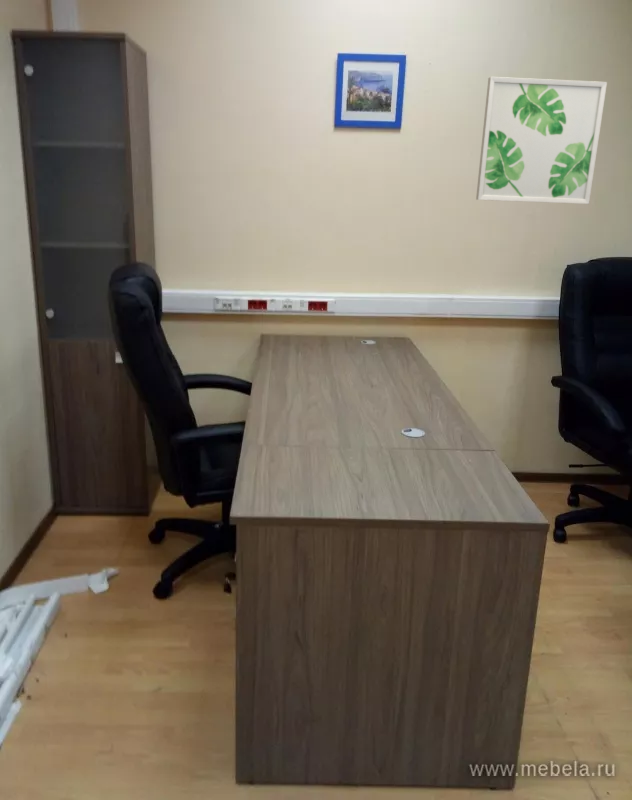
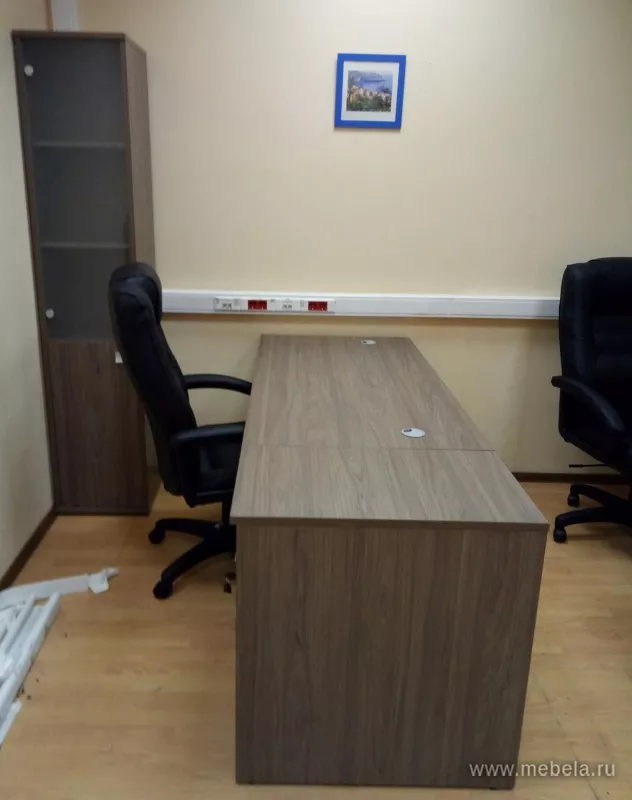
- wall art (539, 142)
